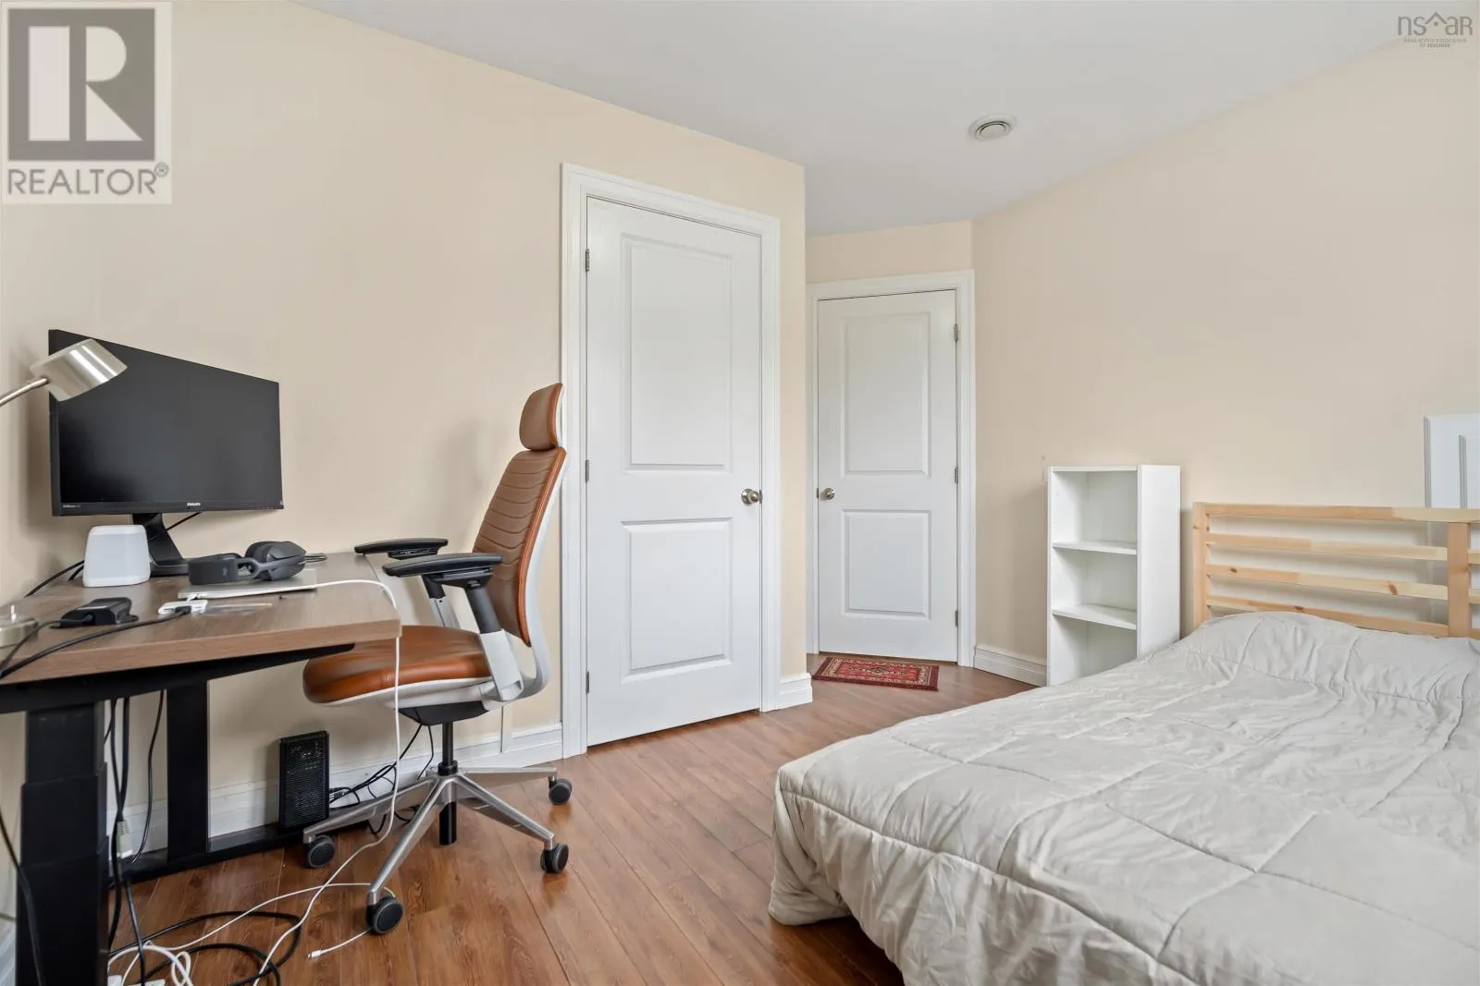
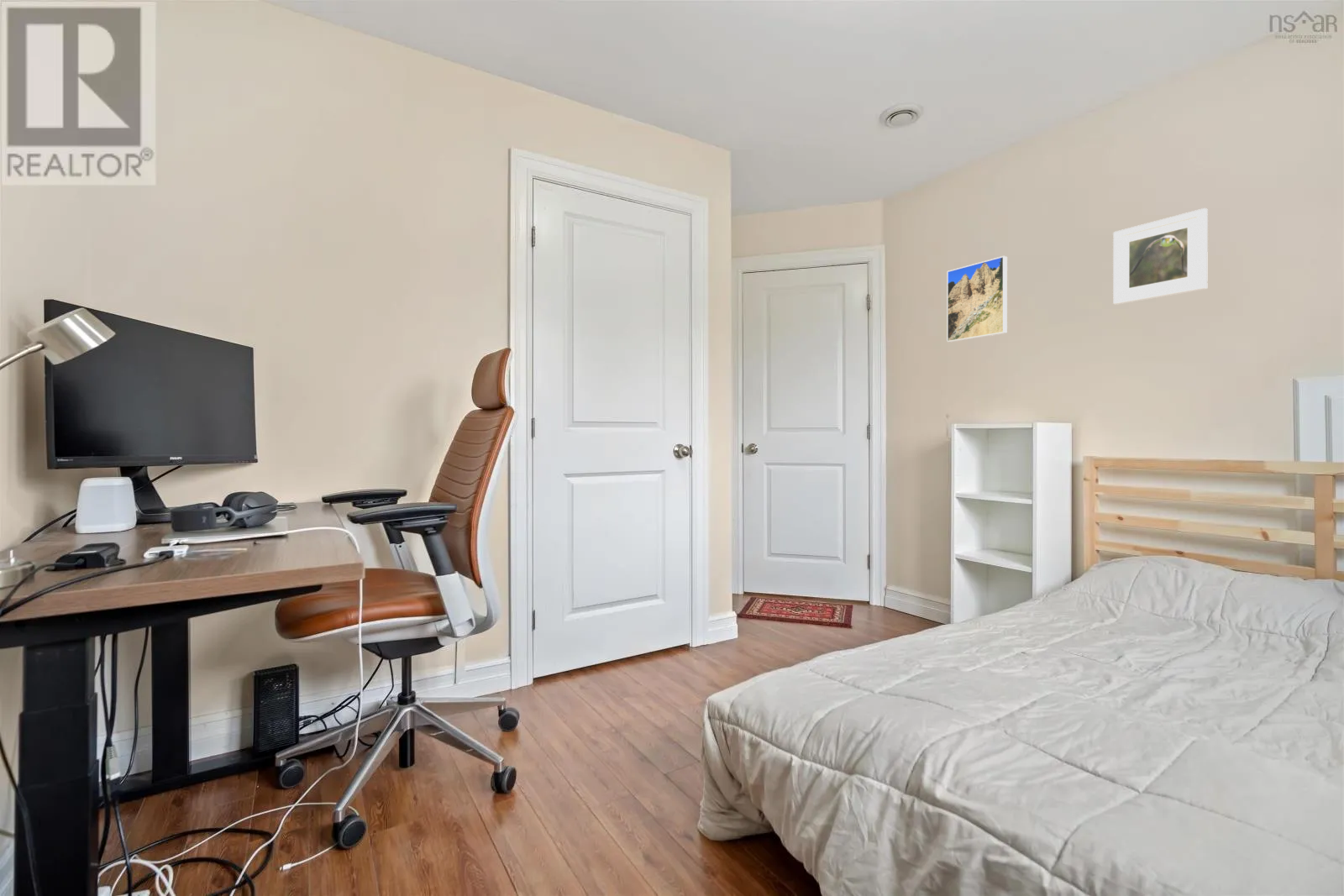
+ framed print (1158, 259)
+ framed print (975, 301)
